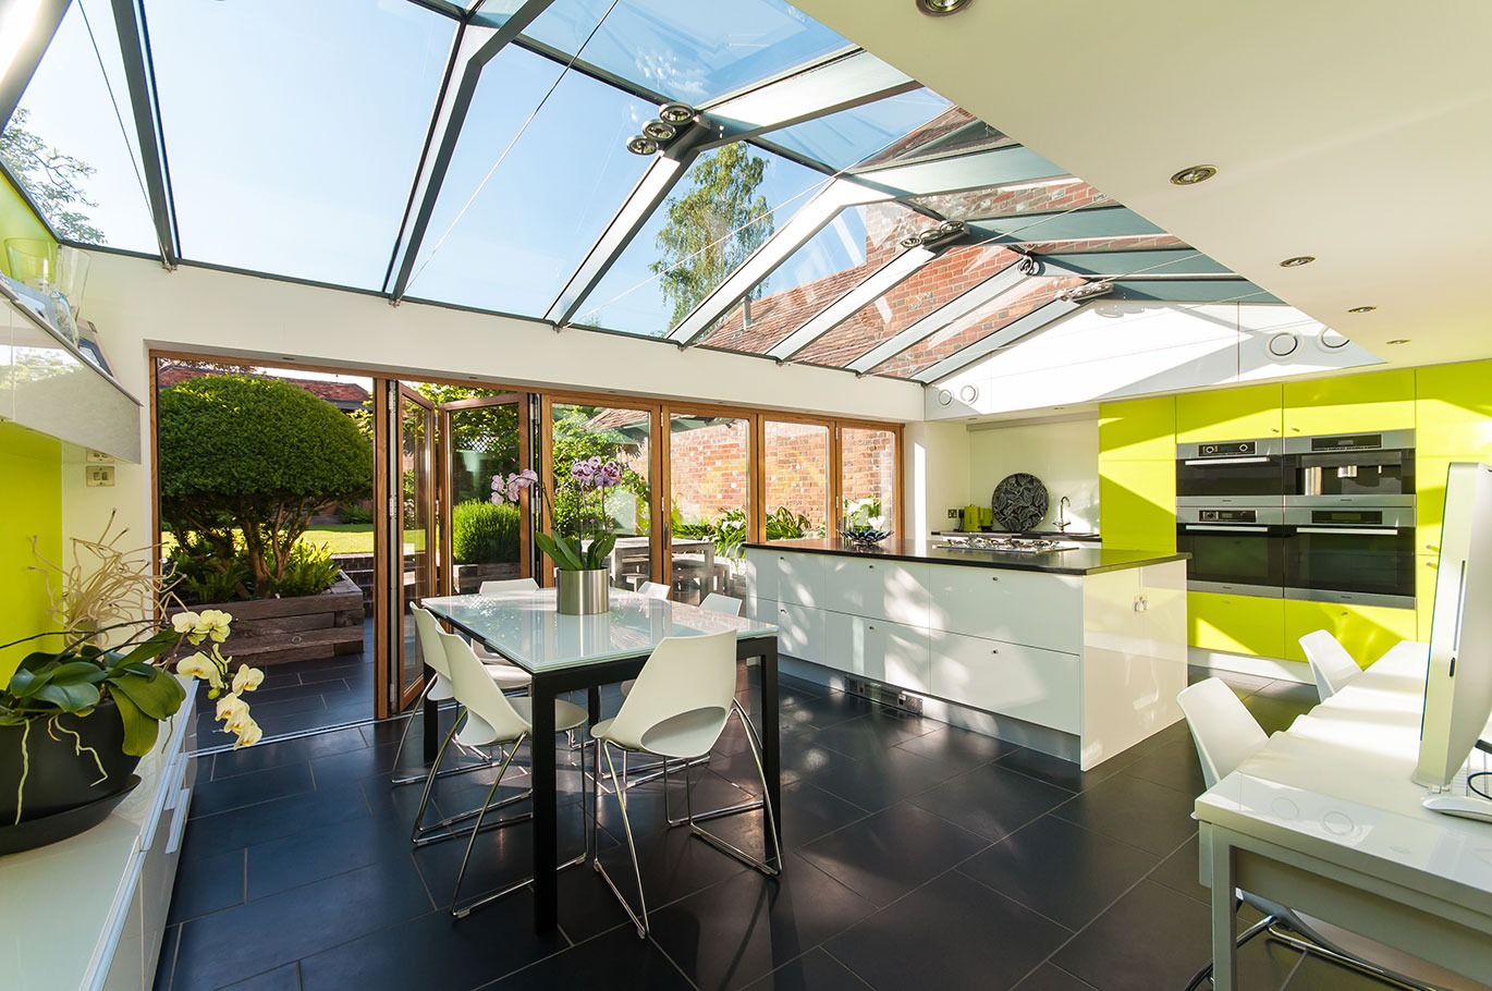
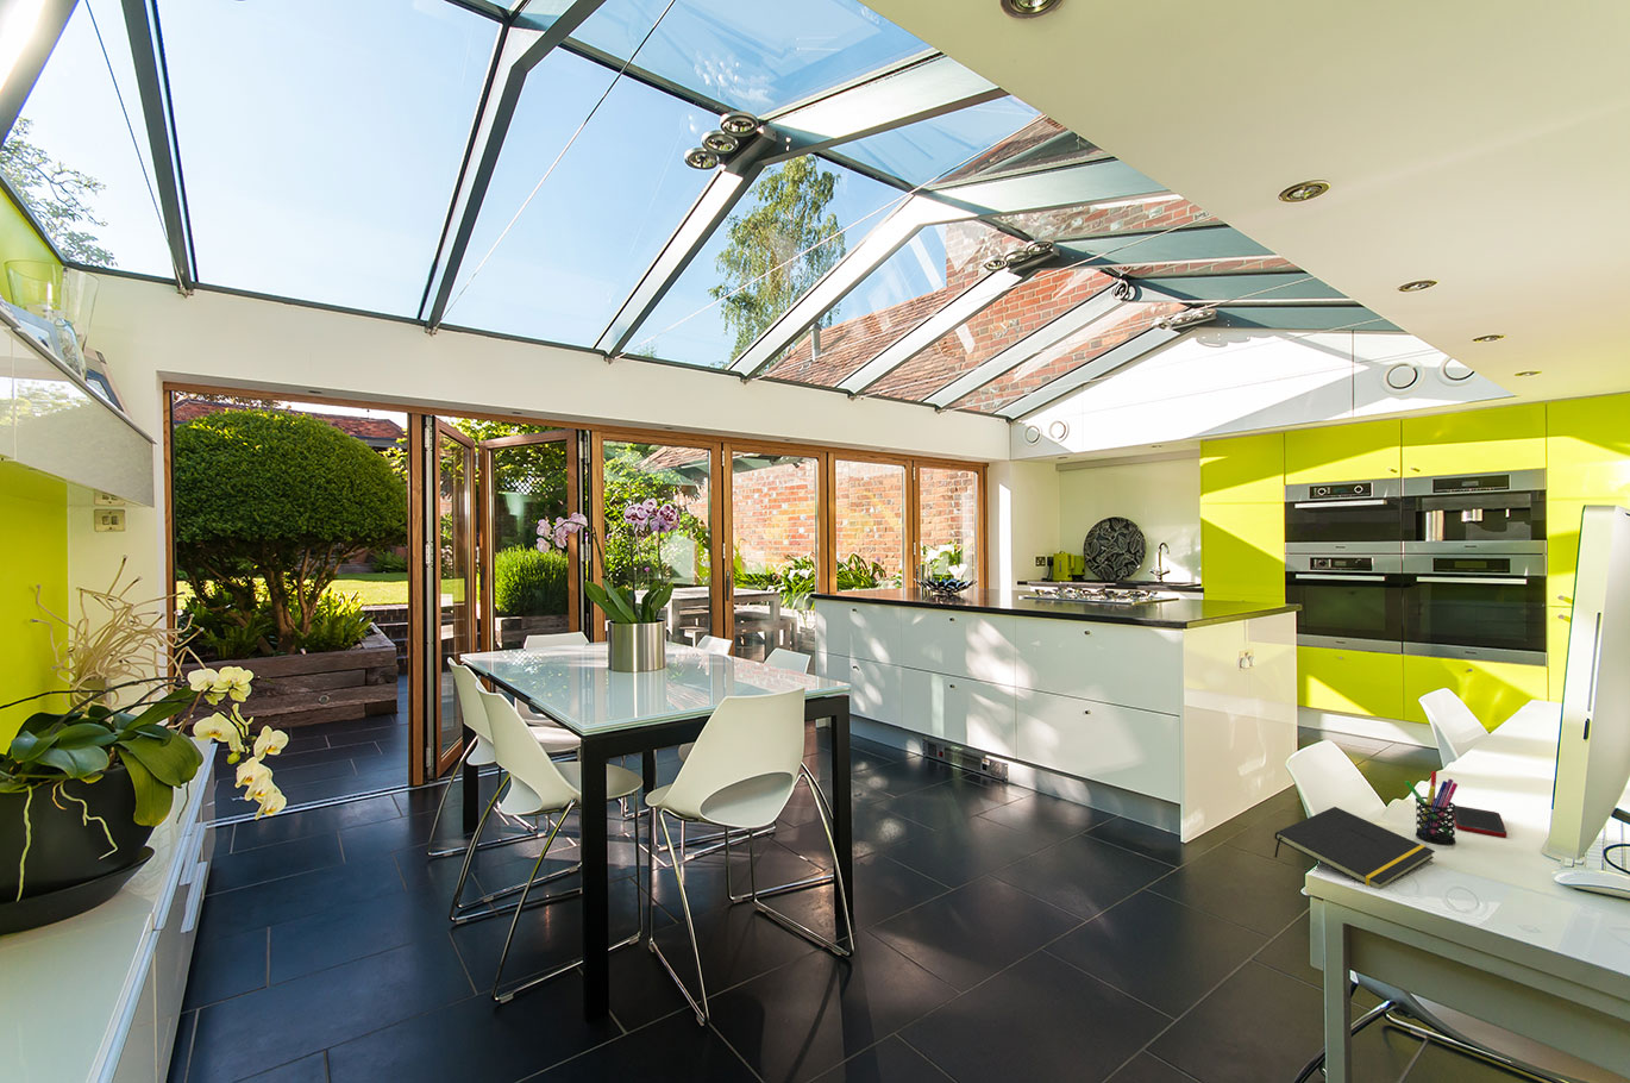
+ notepad (1355, 844)
+ pen holder (1431, 805)
+ cell phone (1478, 820)
